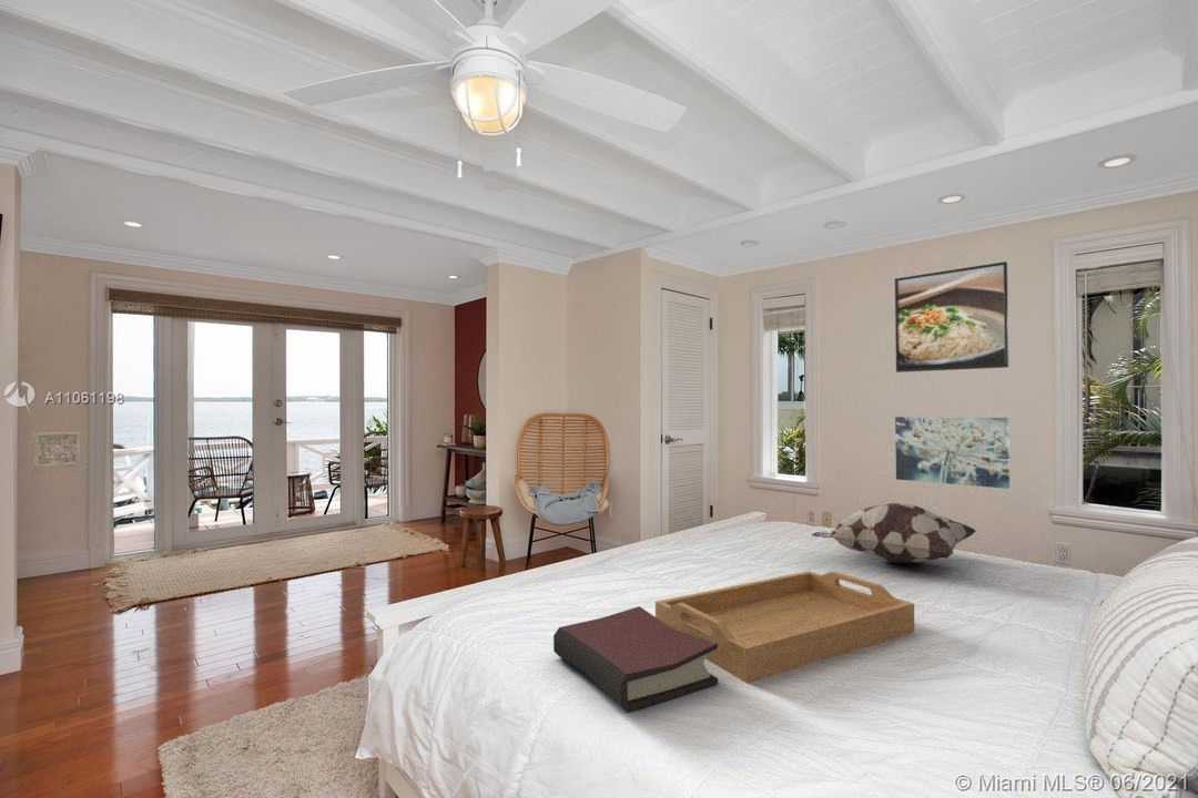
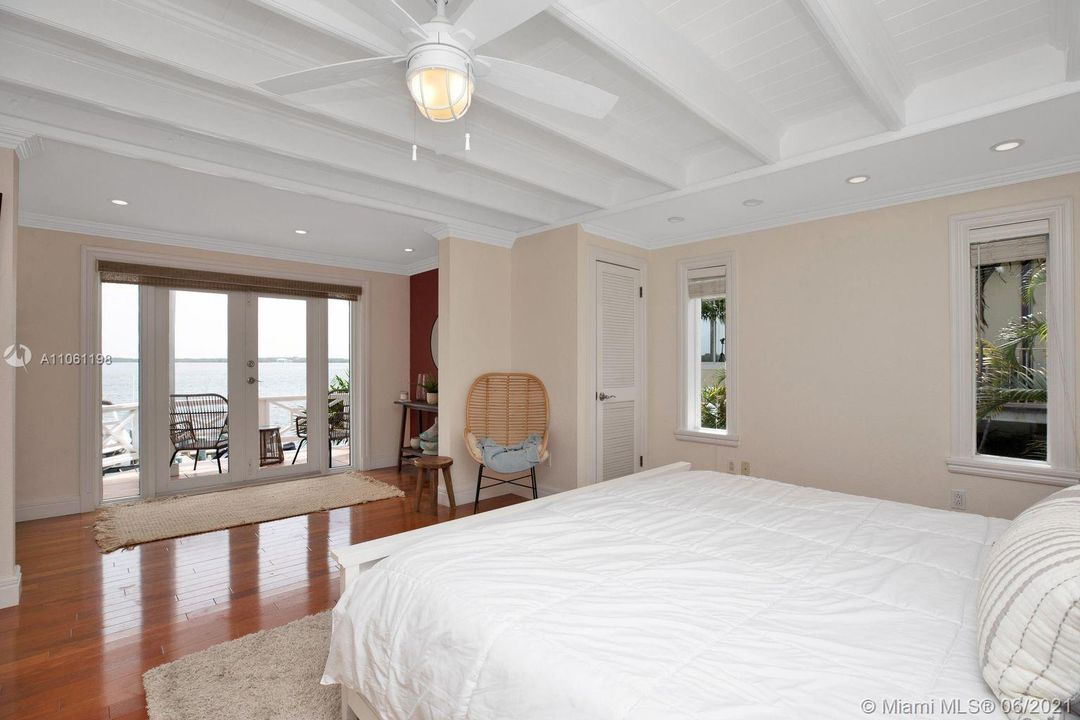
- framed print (947, 320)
- wall art (948, 450)
- hardback book (631, 651)
- serving tray (783, 612)
- wall ornament (57, 448)
- decorative pillow (894, 533)
